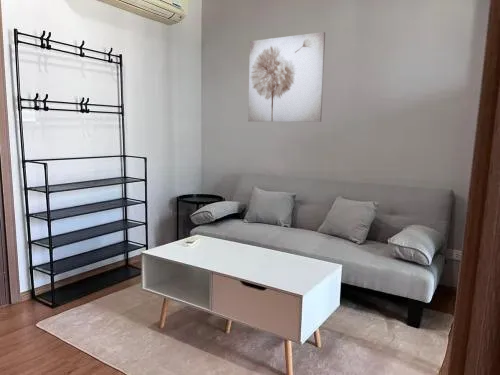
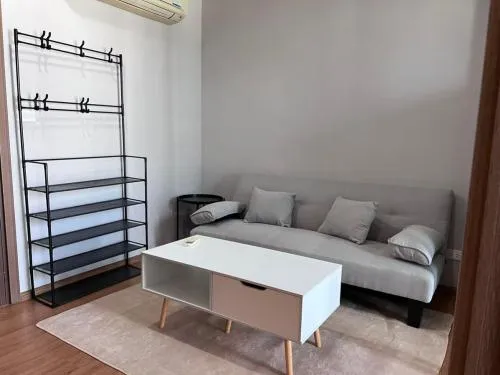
- wall art (284, 79)
